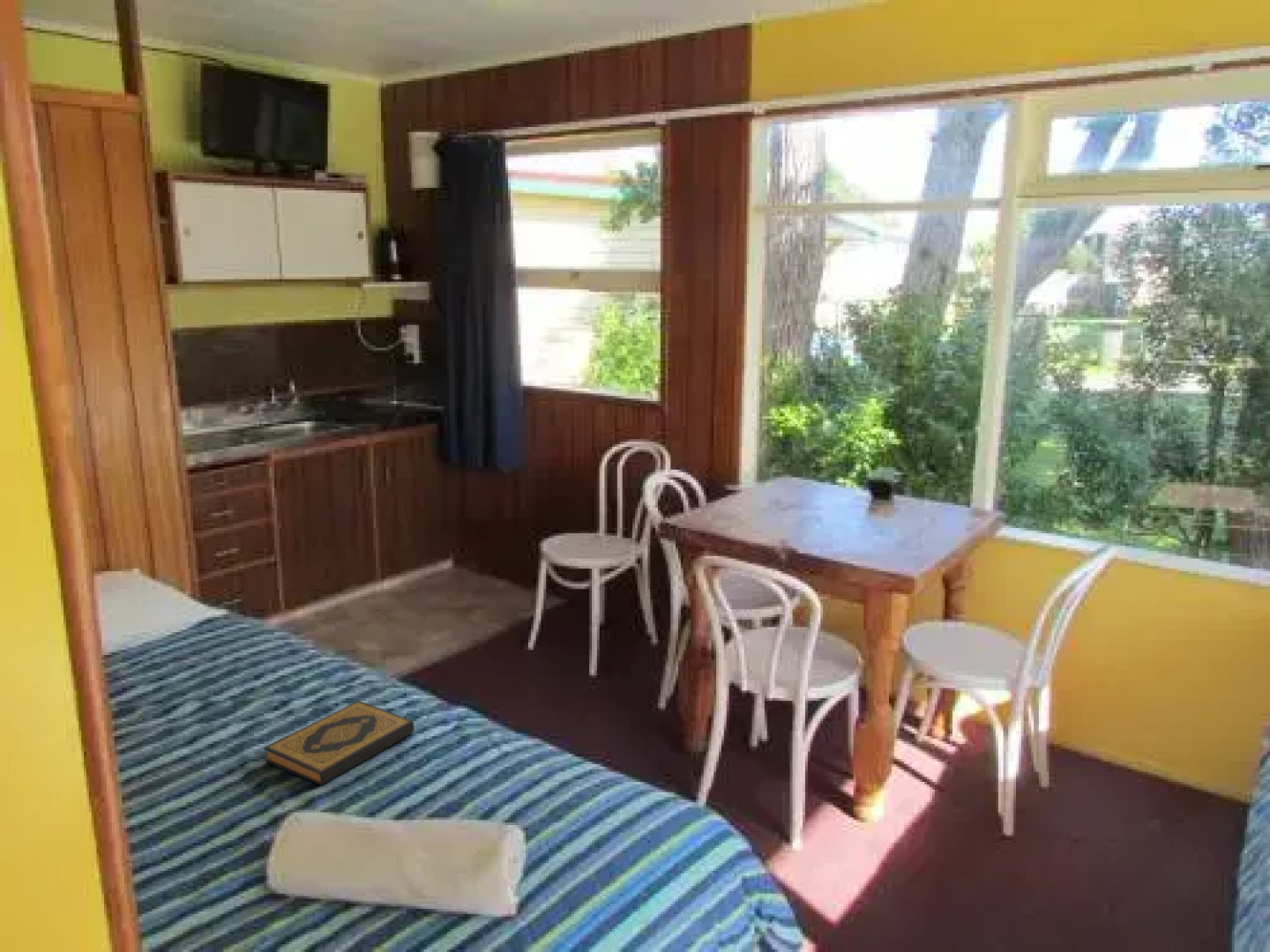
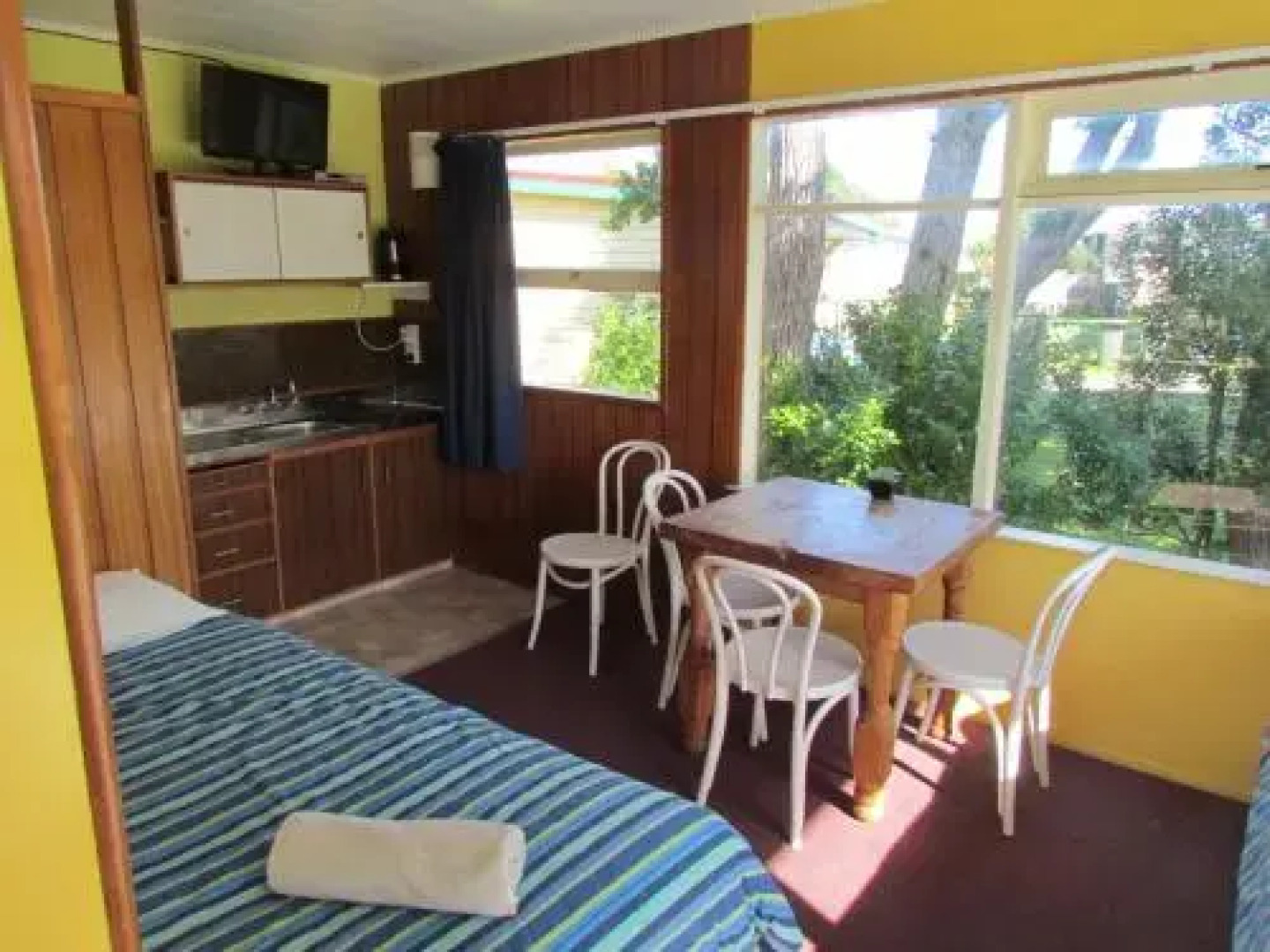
- hardback book (341, 740)
